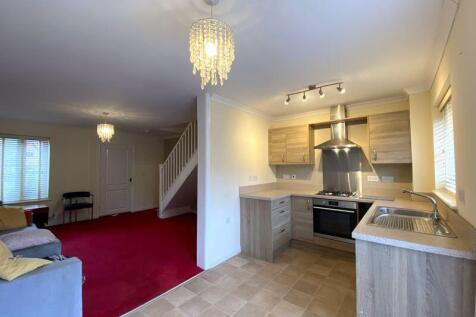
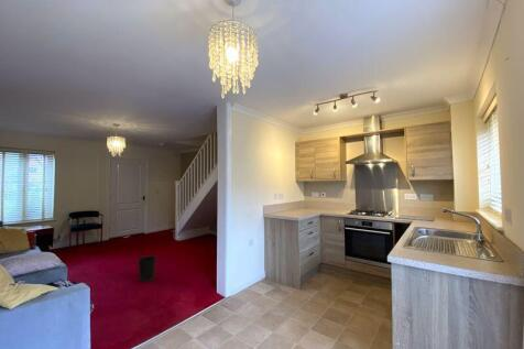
+ wastebasket (146, 268)
